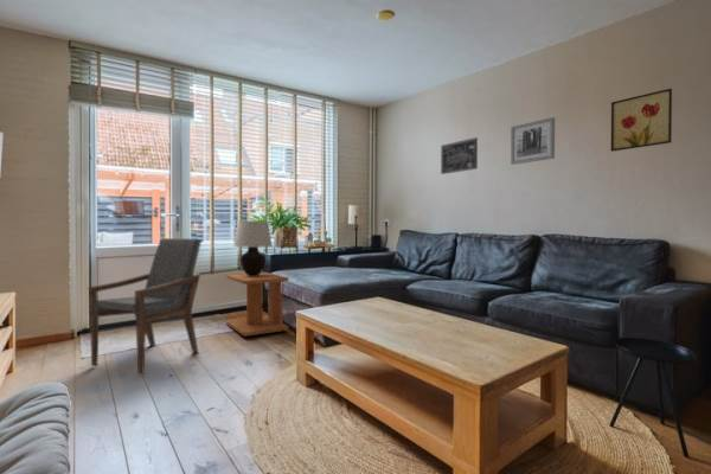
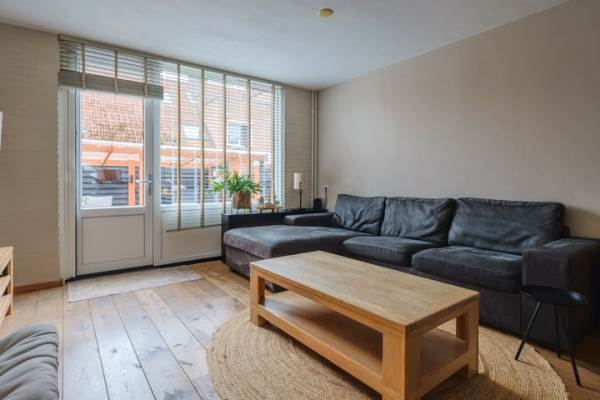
- wall art (640, 121)
- table lamp (252, 248)
- armchair (150, 299)
- wall art (531, 141)
- wall art (457, 156)
- side table (256, 301)
